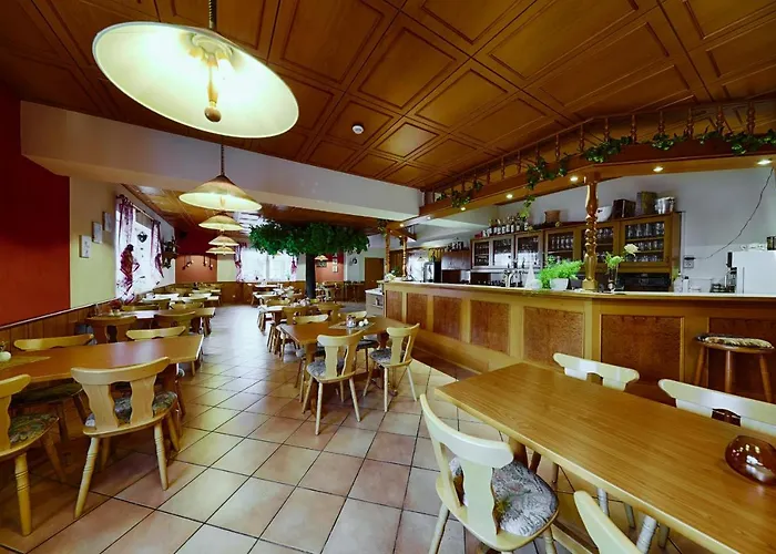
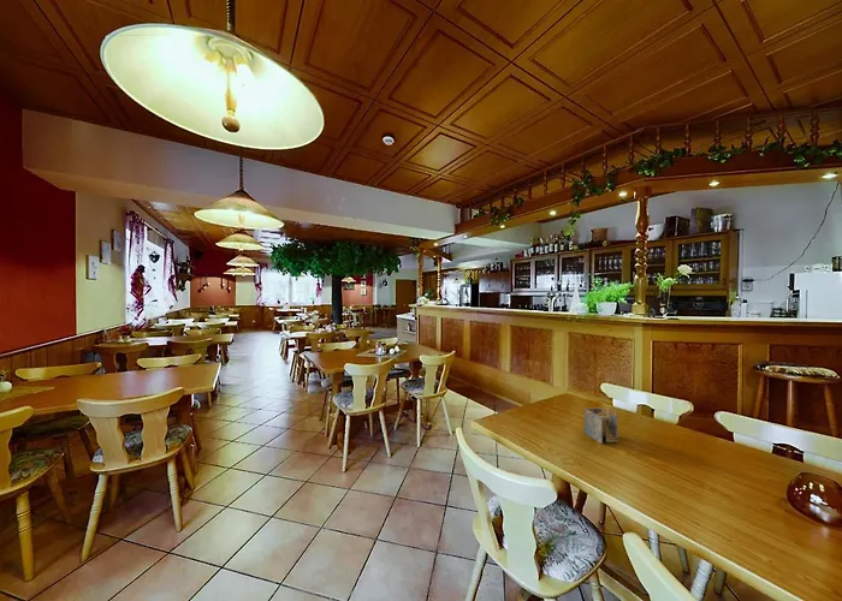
+ napkin holder (600, 419)
